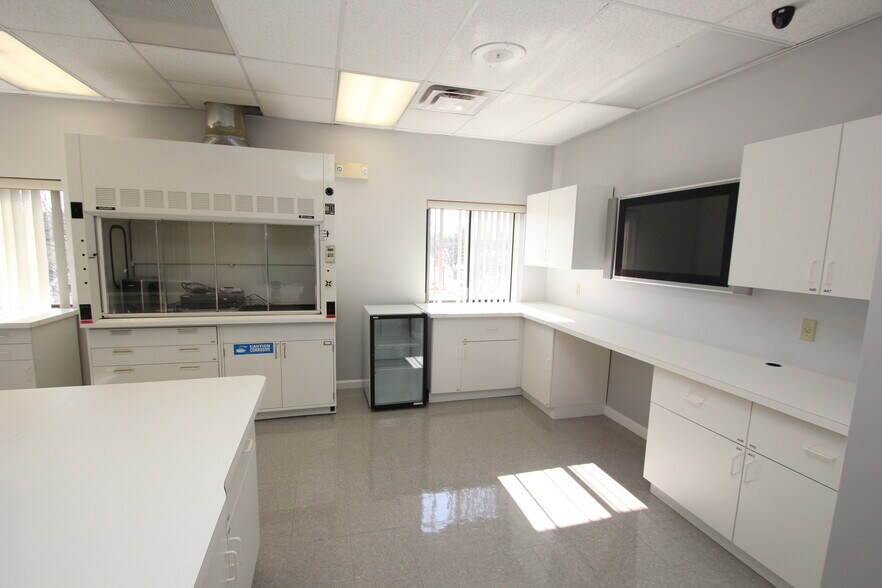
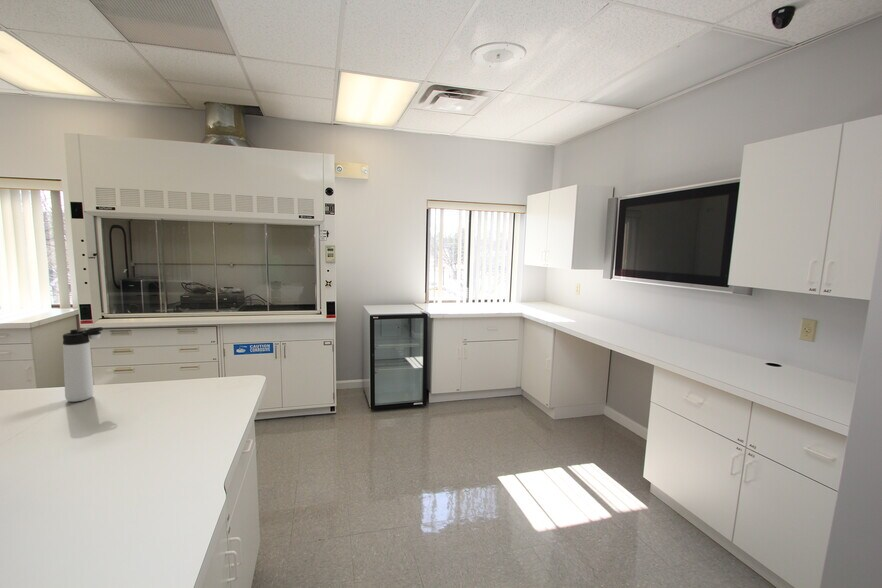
+ thermos bottle (84, 363)
